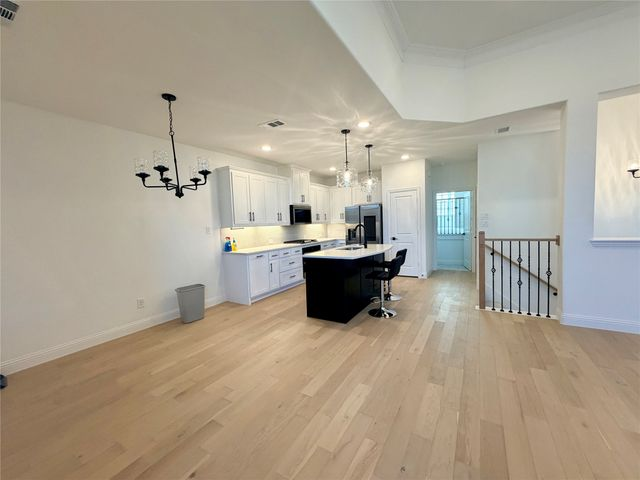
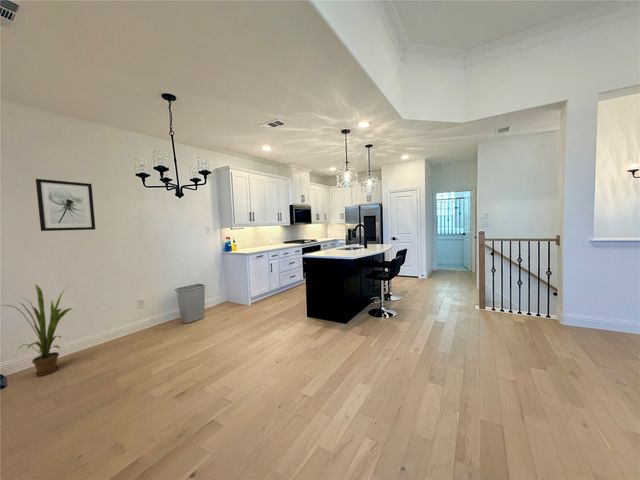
+ wall art (67, 206)
+ house plant (39, 330)
